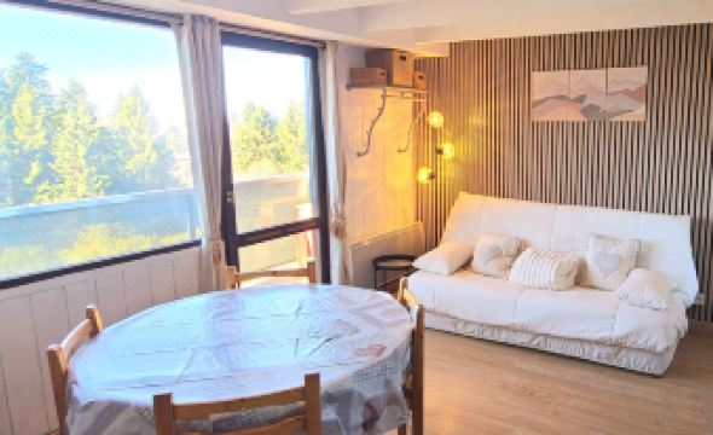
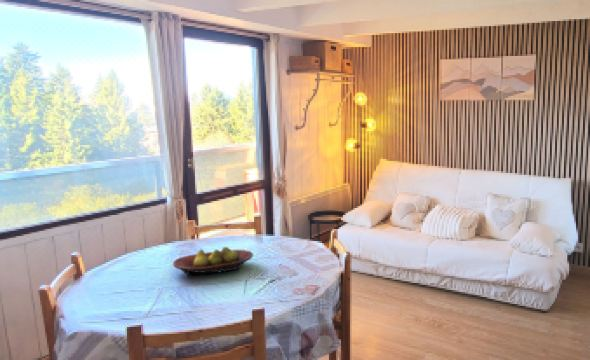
+ fruit bowl (213, 259)
